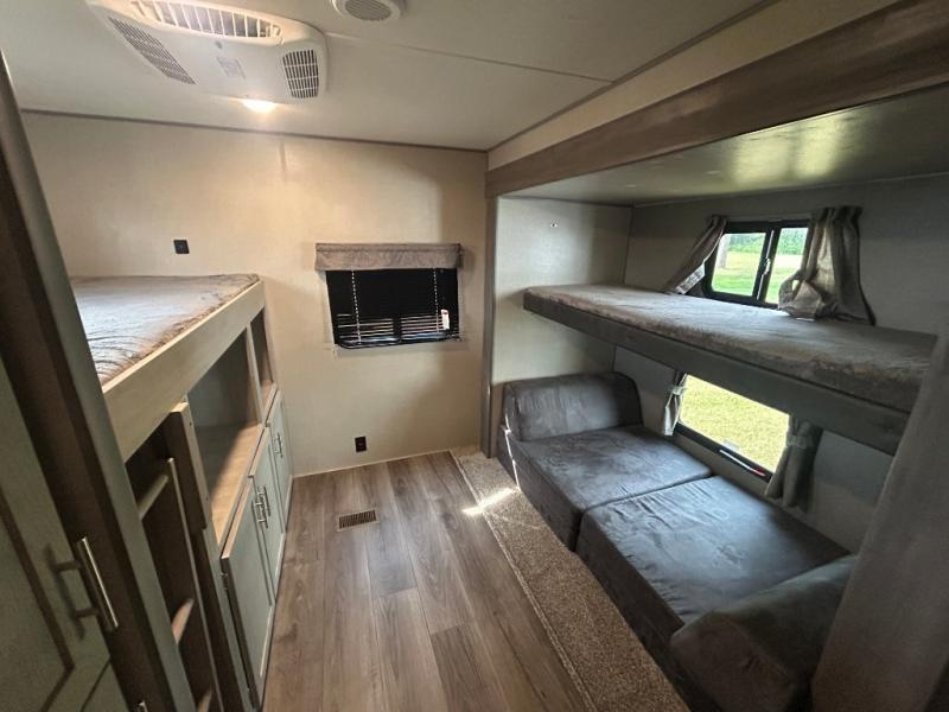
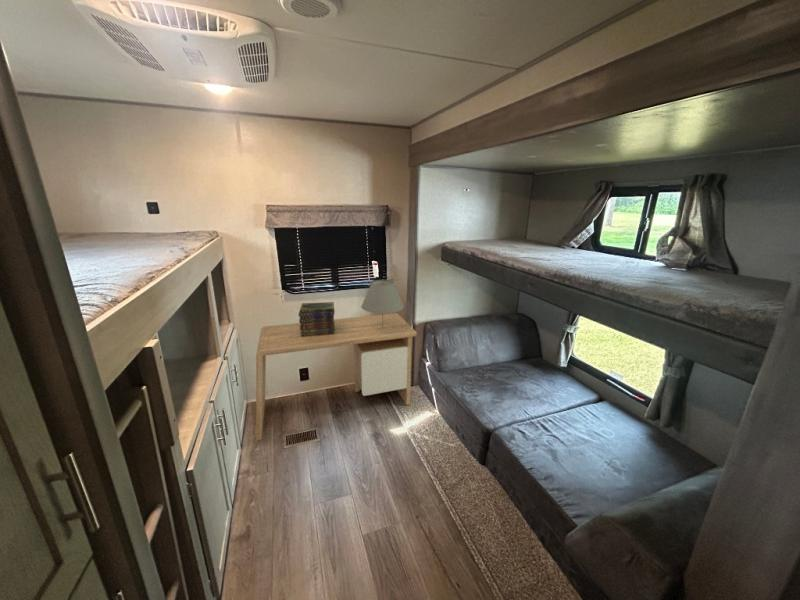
+ book stack (317, 318)
+ desk (354, 369)
+ table lamp (382, 305)
